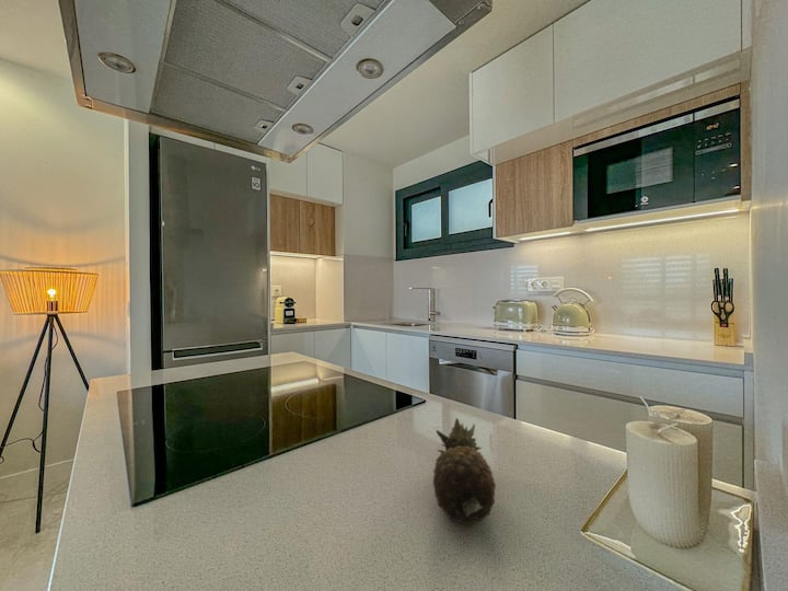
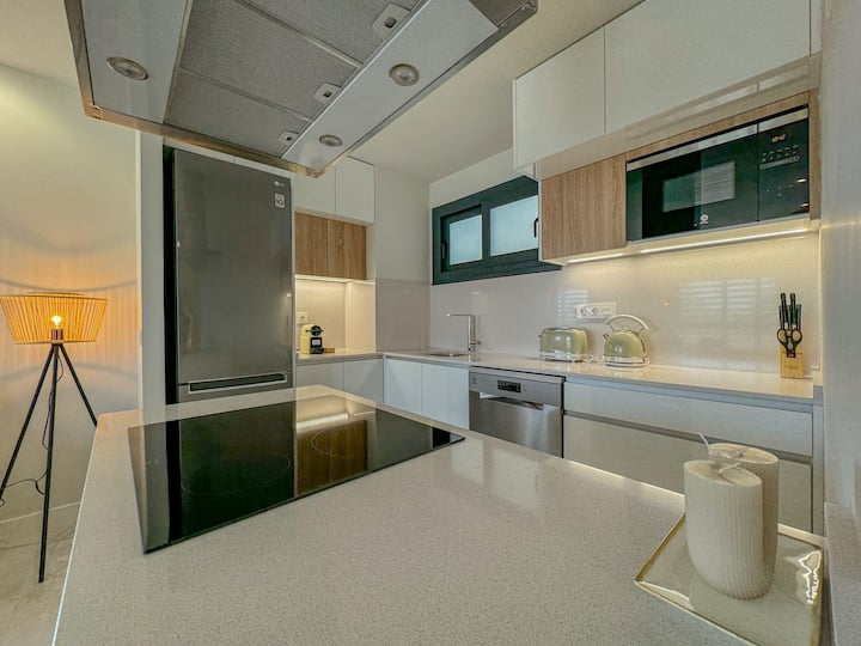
- fruit (462, 464)
